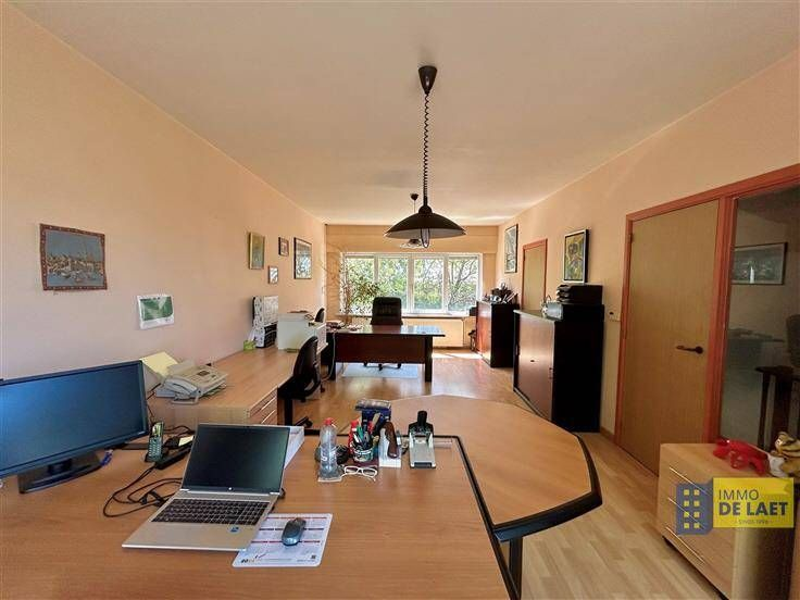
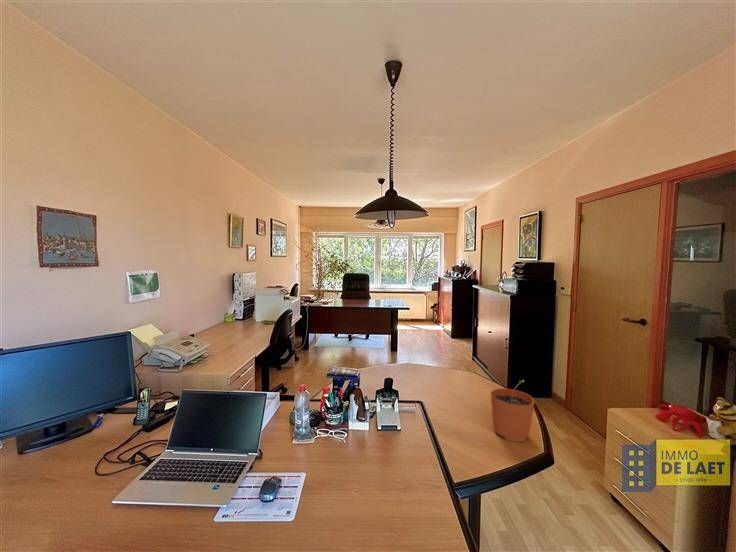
+ plant pot (511, 405)
